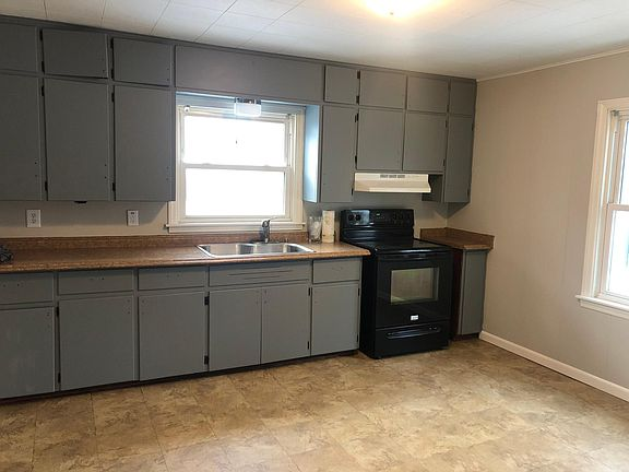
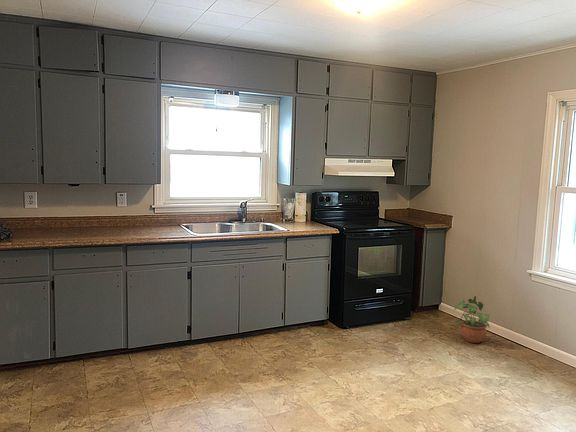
+ potted plant (473, 318)
